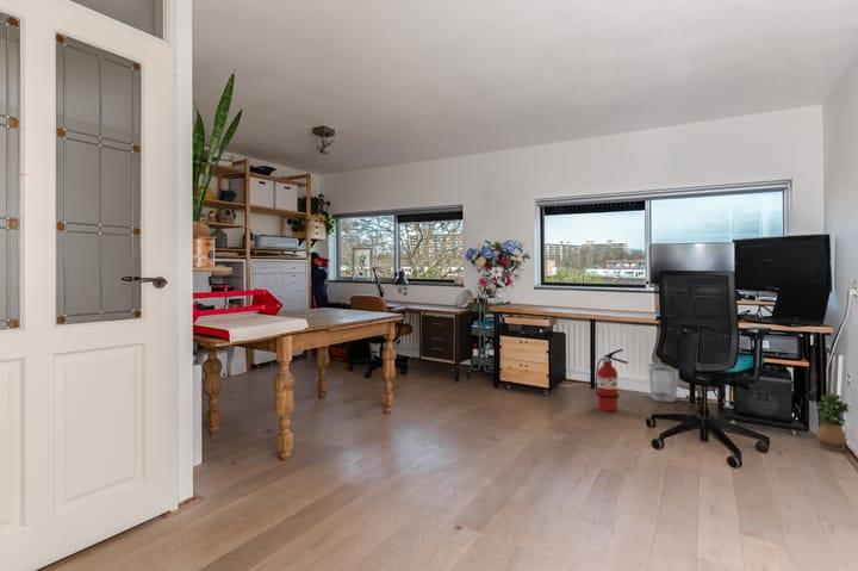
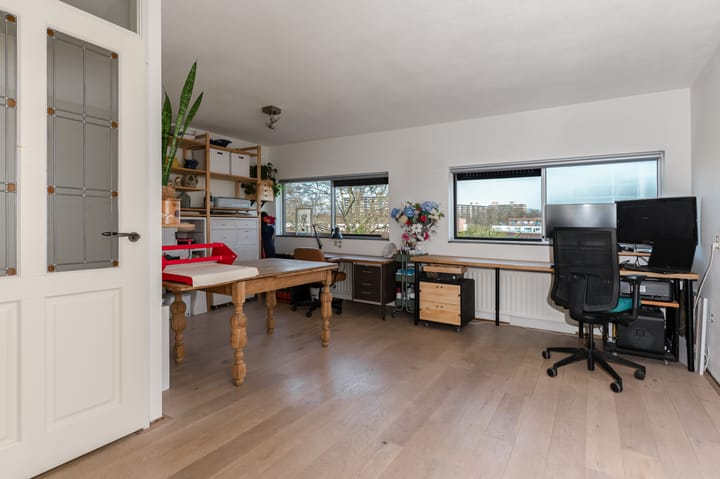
- potted plant (833, 418)
- fire extinguisher (611, 378)
- wastebasket (663, 381)
